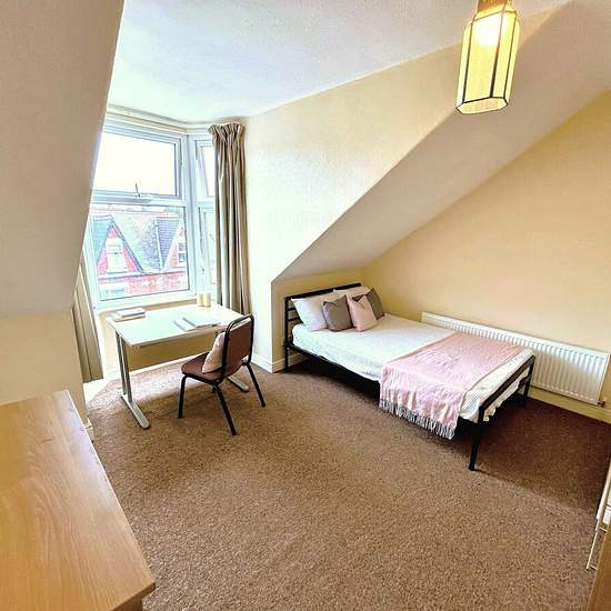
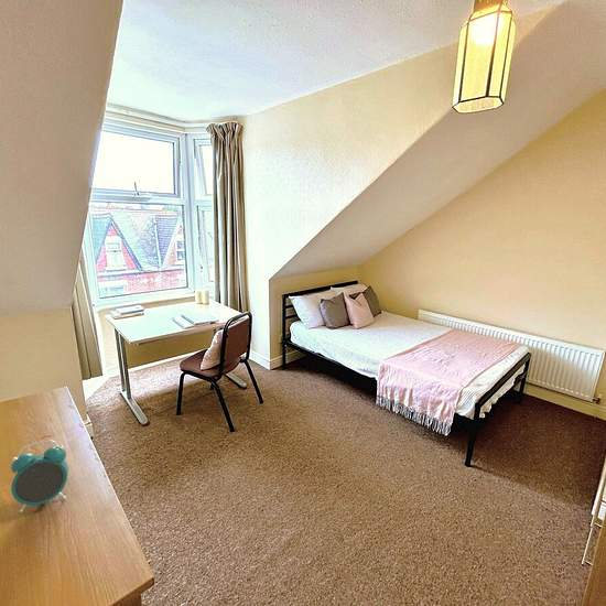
+ alarm clock (40, 474)
